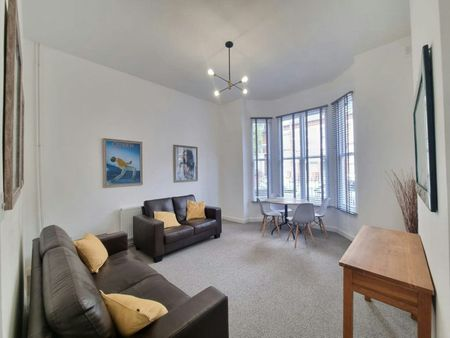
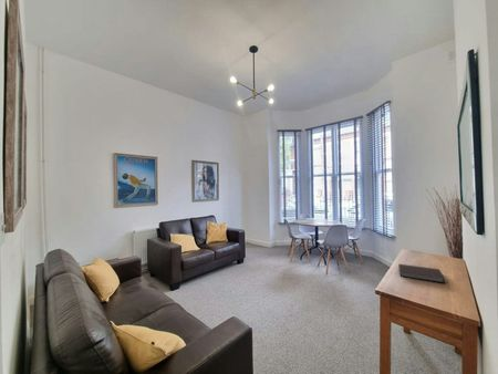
+ notebook (419, 272)
